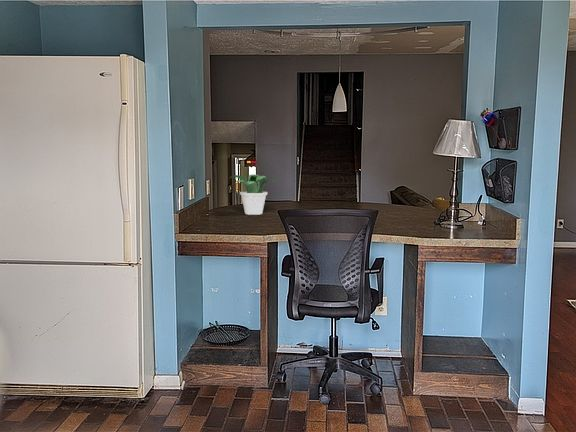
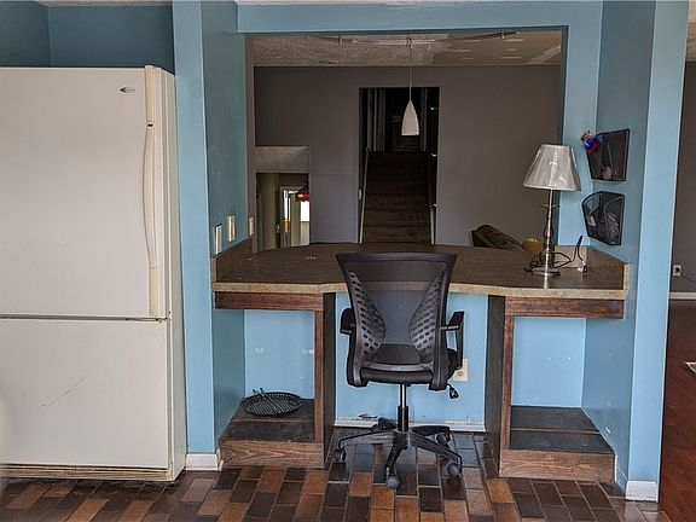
- potted plant (252, 194)
